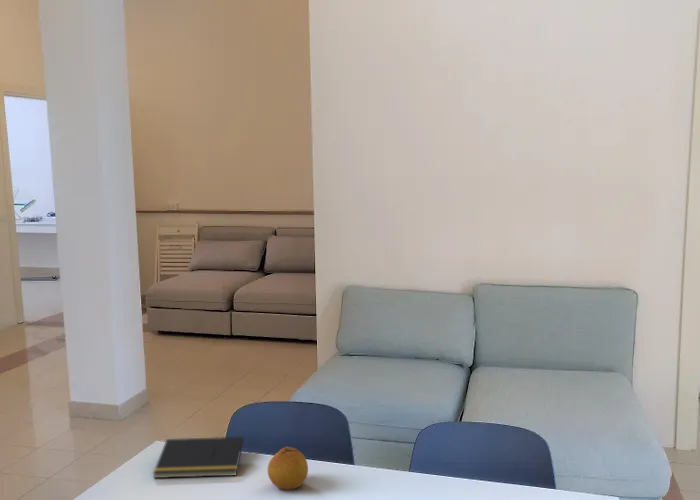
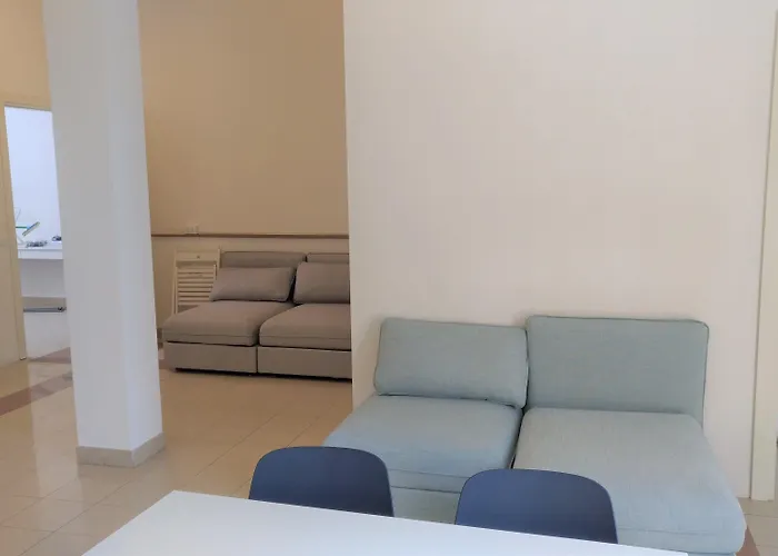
- fruit (287, 466)
- notepad (200, 456)
